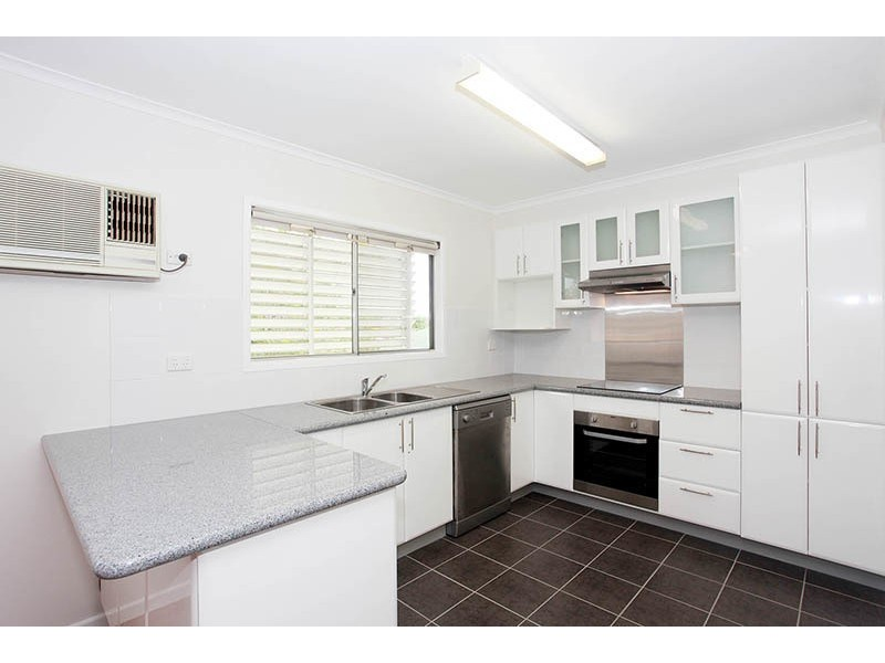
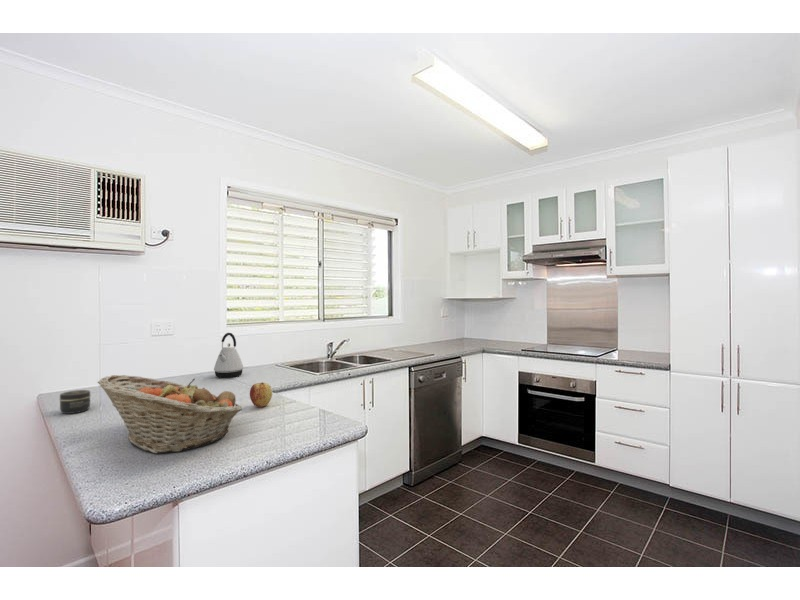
+ apple (261, 394)
+ fruit basket (173, 405)
+ kettle (228, 354)
+ jar (75, 401)
